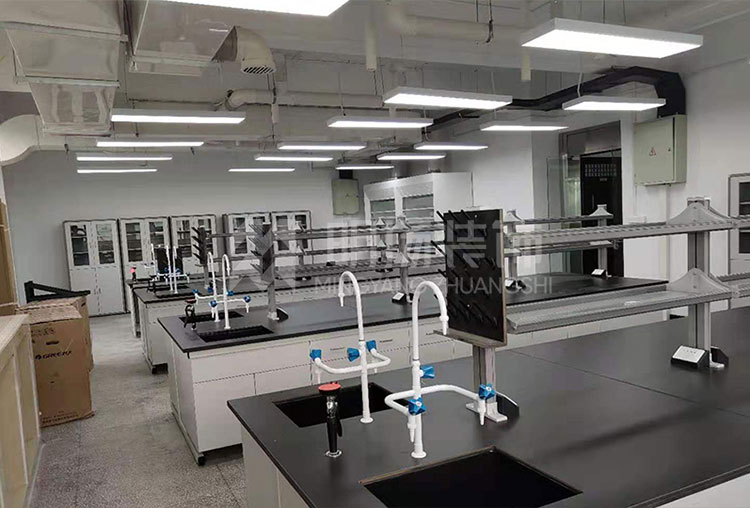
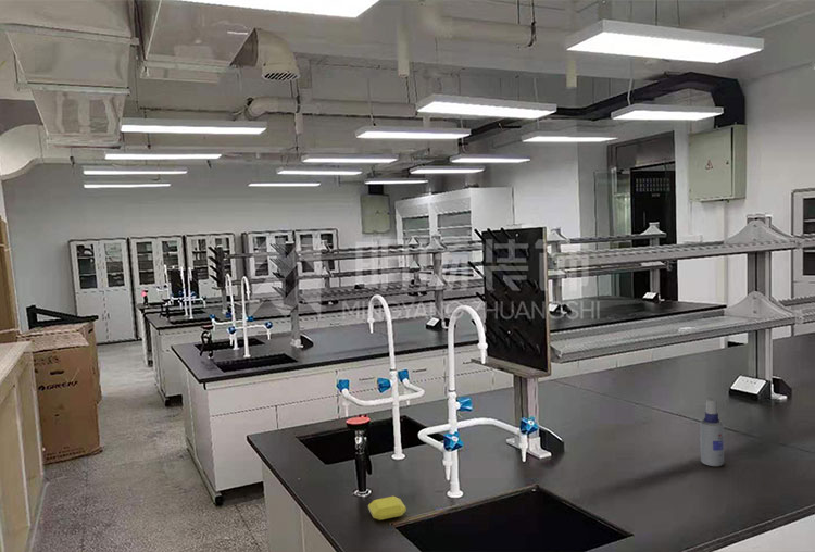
+ spray bottle (712, 430)
+ soap bar (387, 507)
